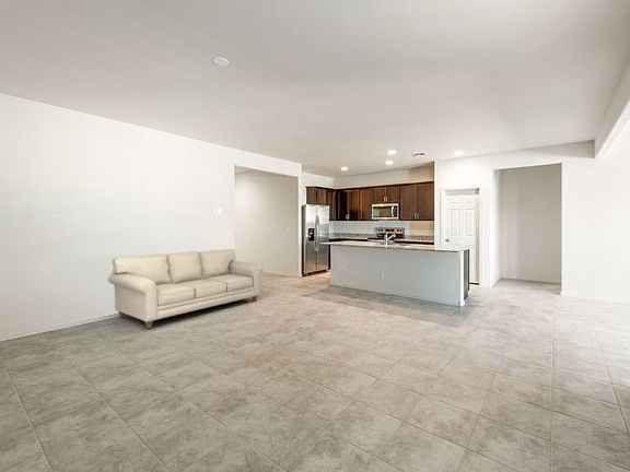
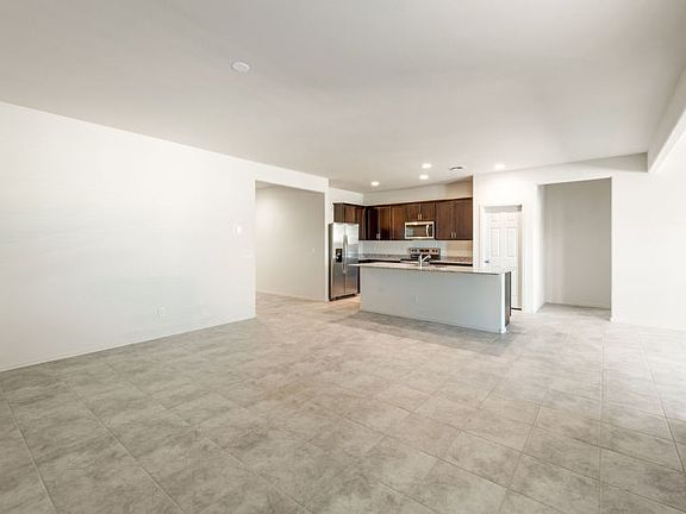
- sofa (194, 281)
